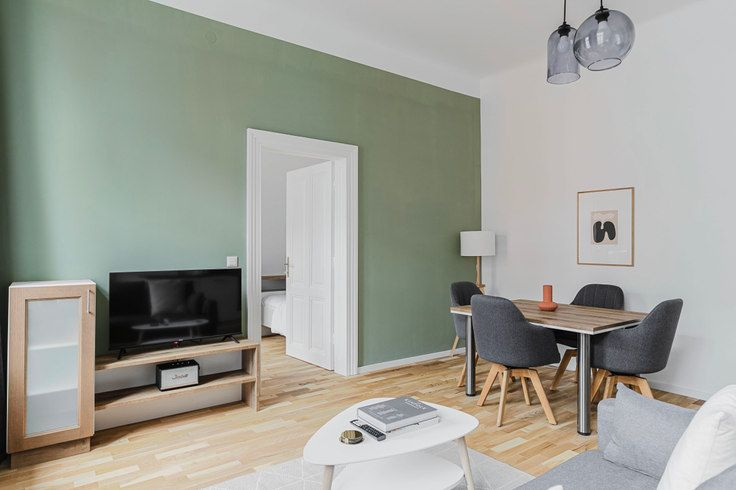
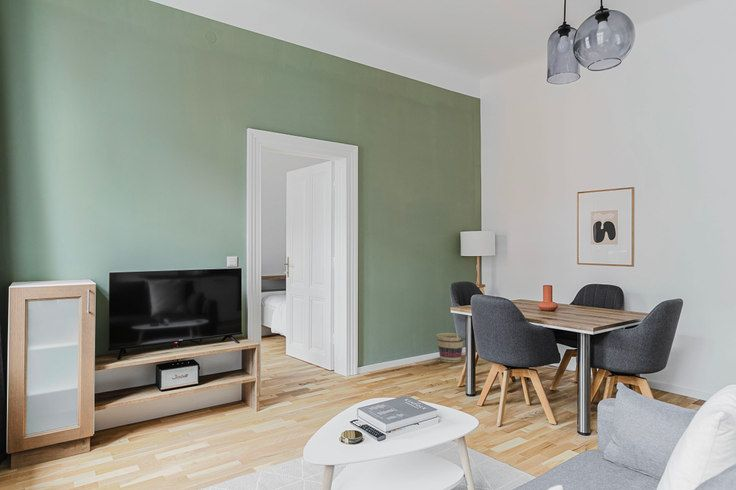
+ basket (450, 347)
